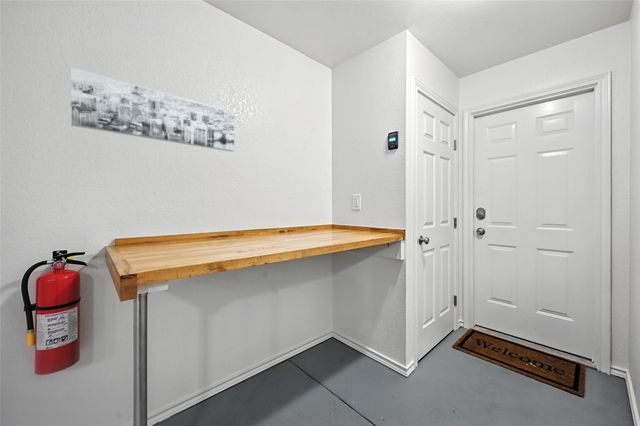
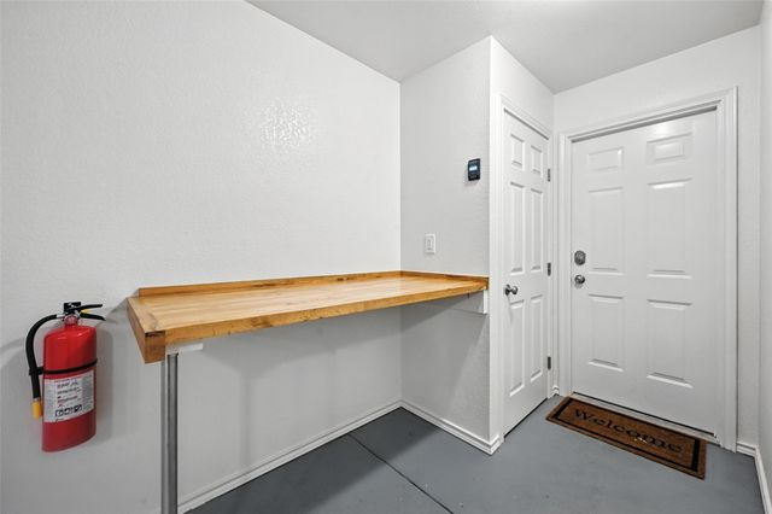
- wall art (166, 117)
